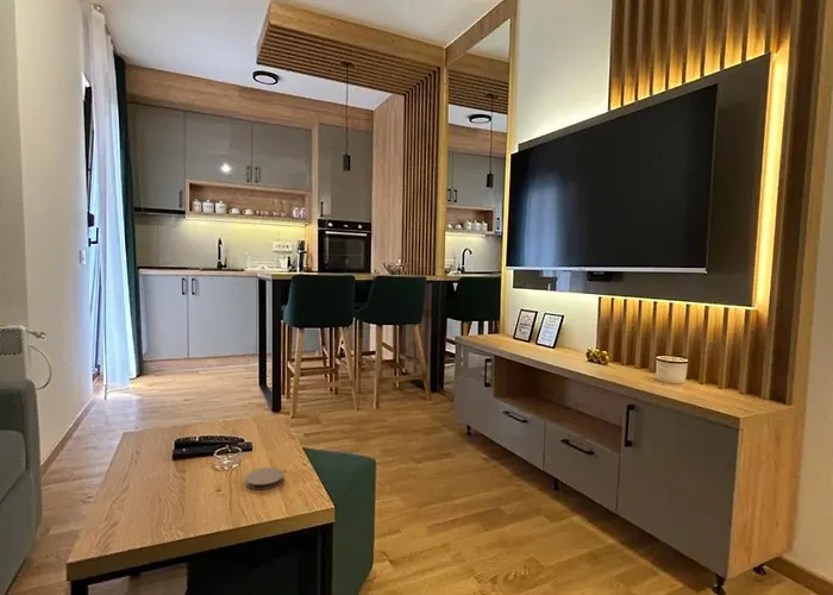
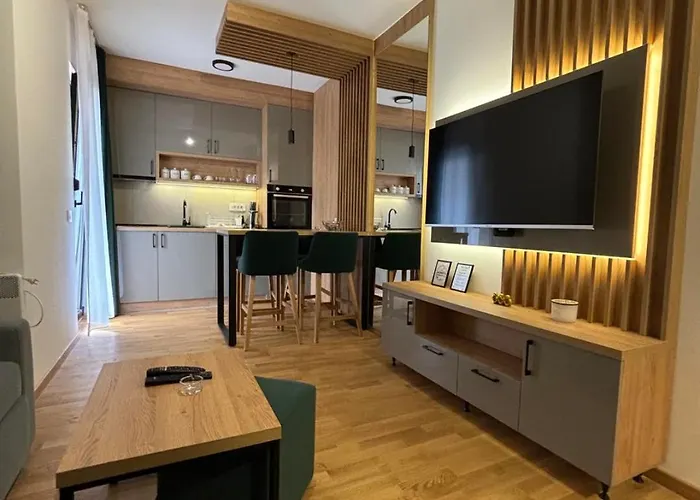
- coaster (264, 477)
